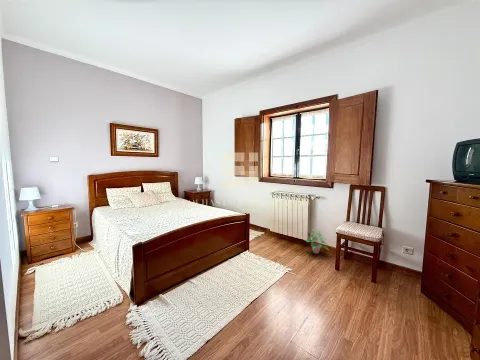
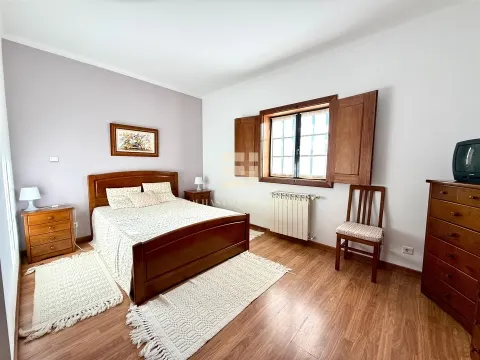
- potted plant (316, 241)
